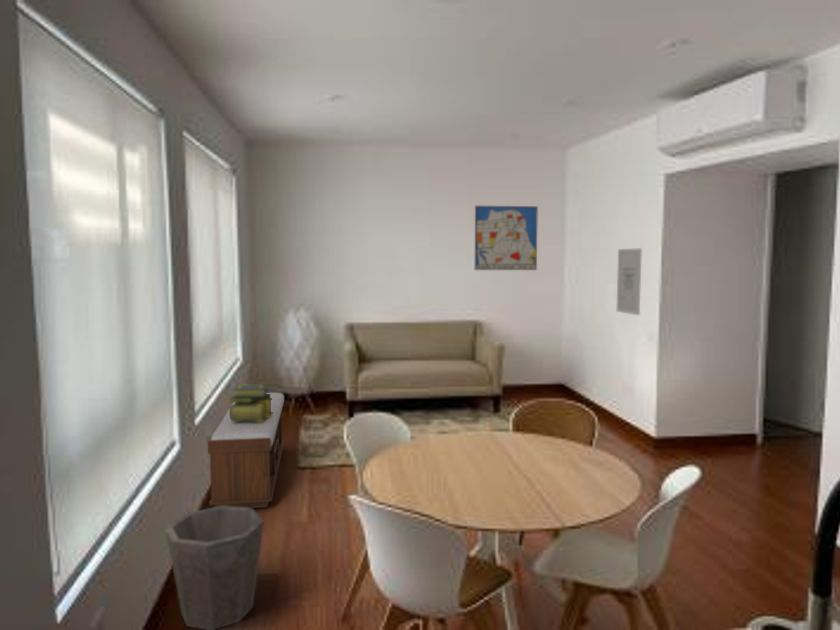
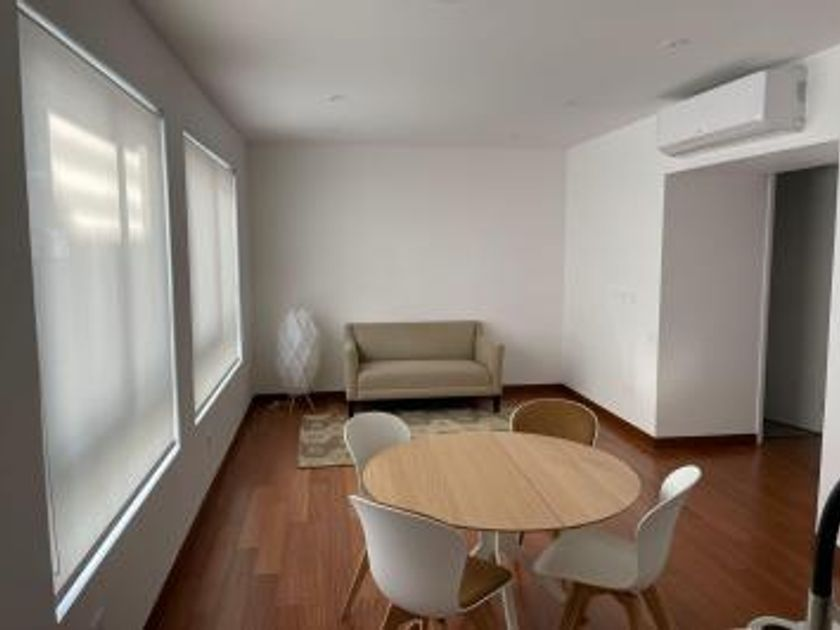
- wall art (506, 238)
- bench (252, 443)
- wall art (628, 281)
- waste bin (216, 567)
- stack of books (250, 401)
